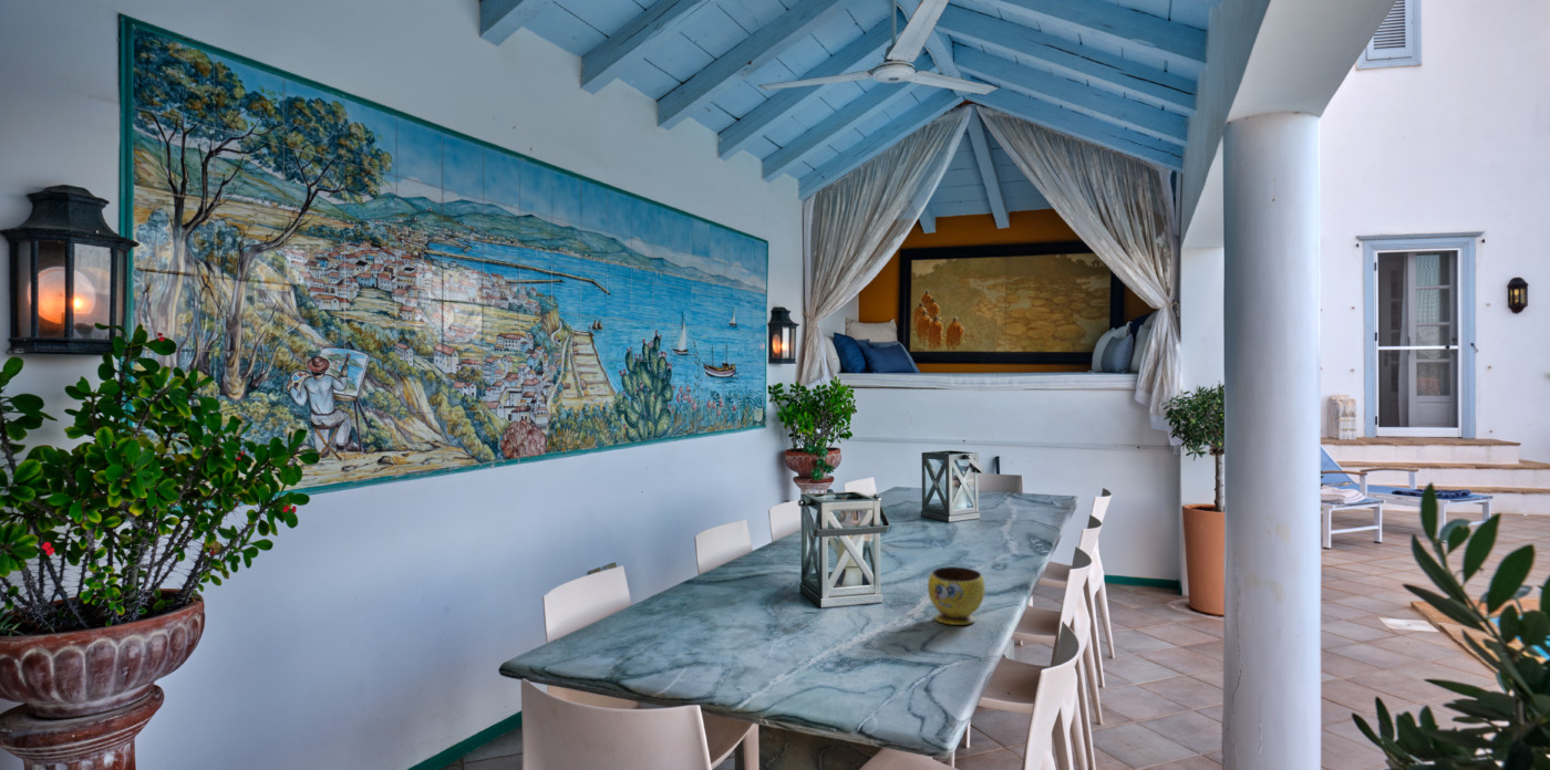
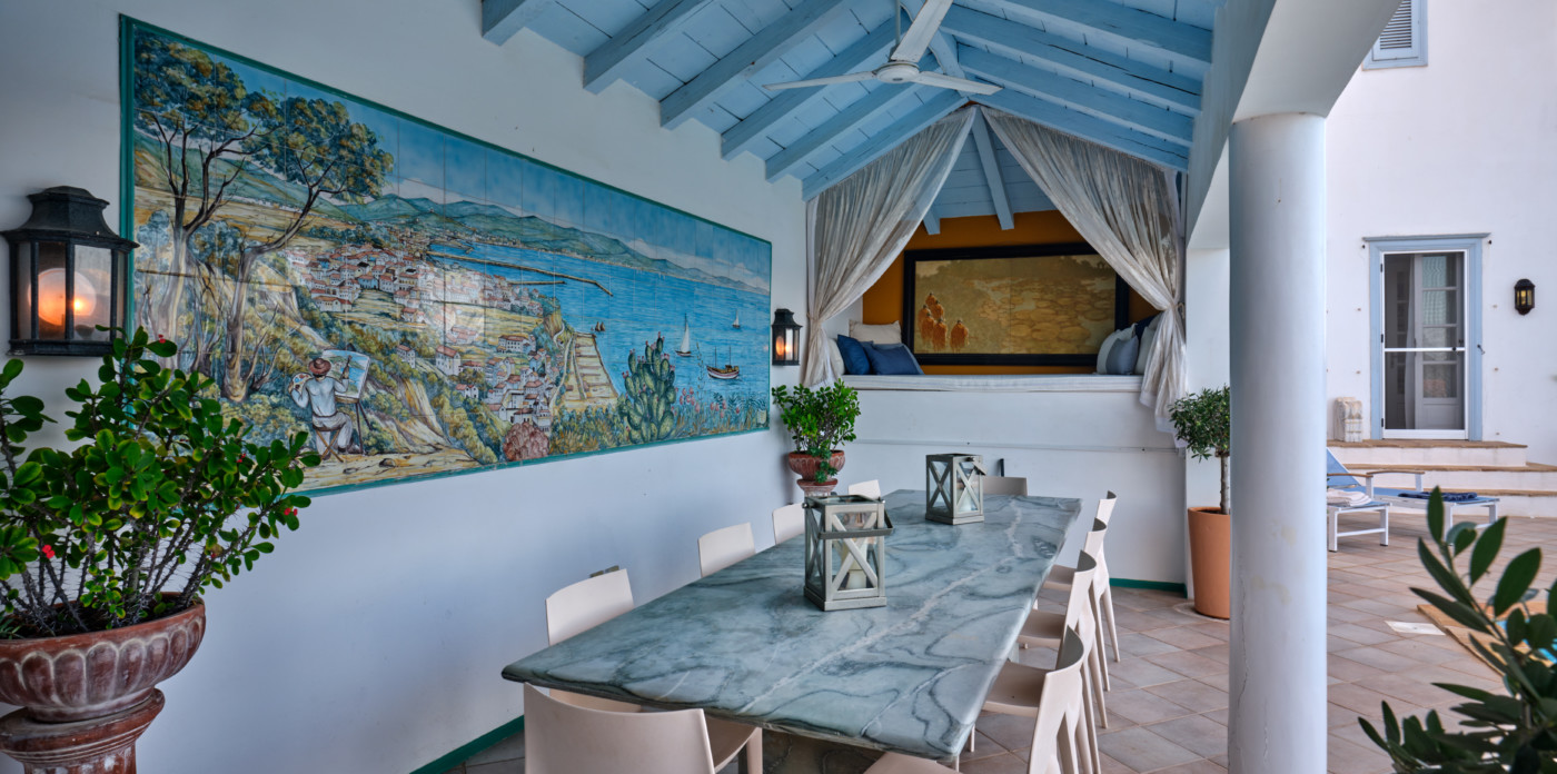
- bowl (955, 595)
